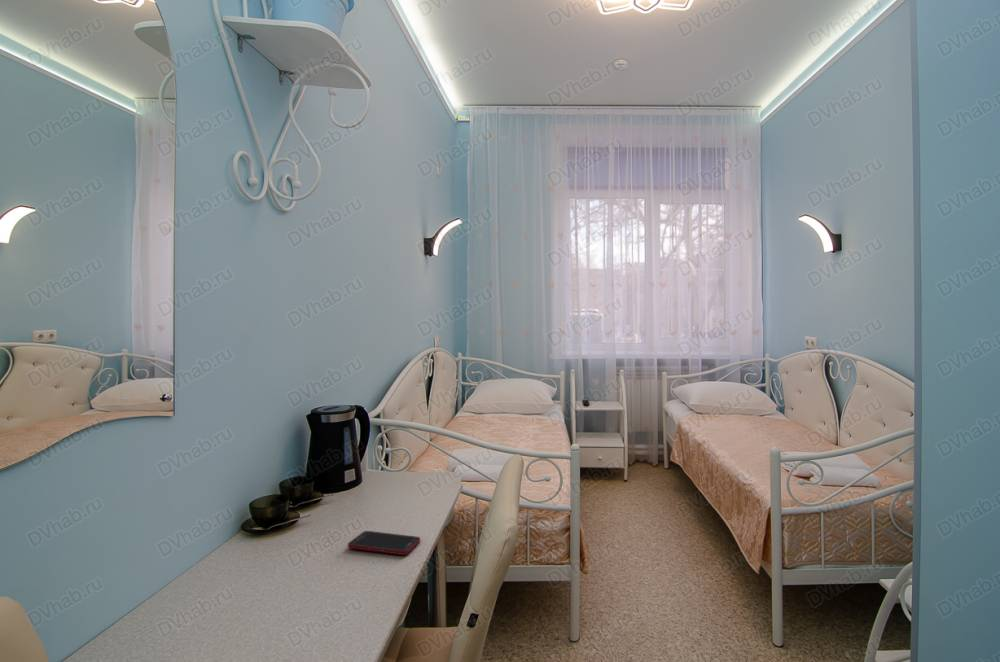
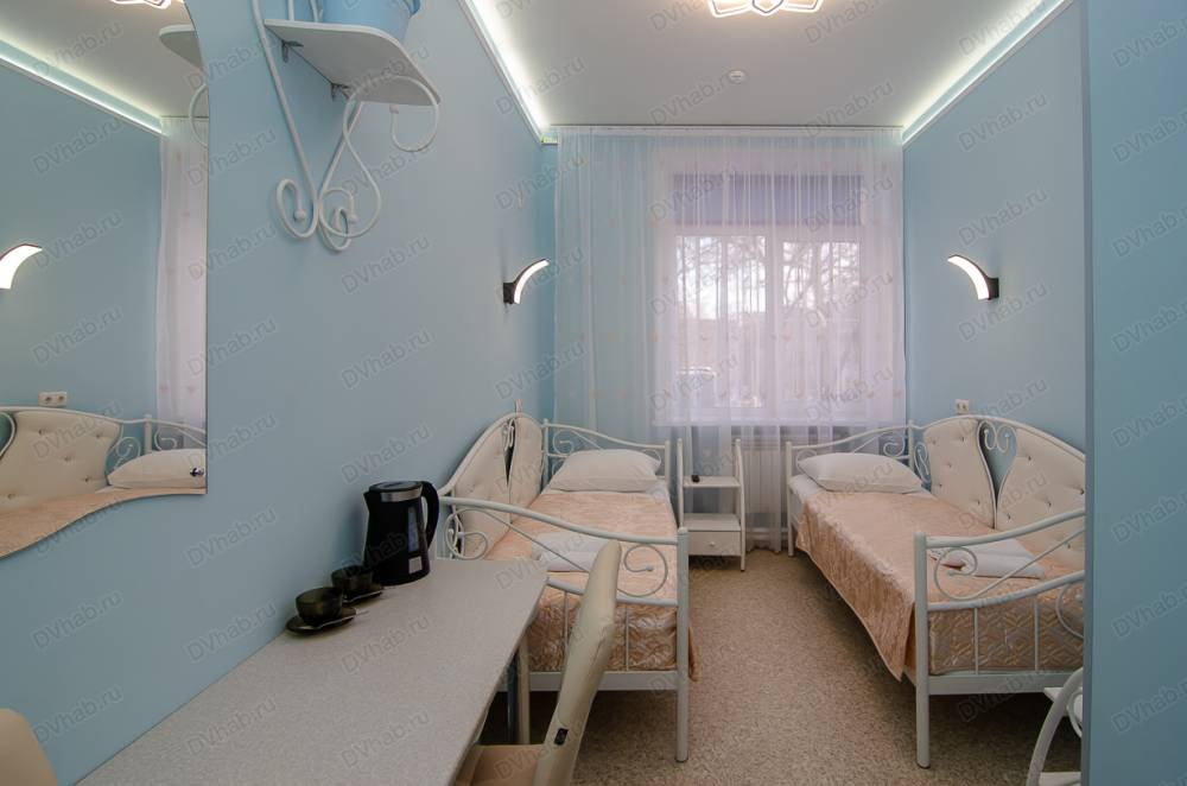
- cell phone (384, 542)
